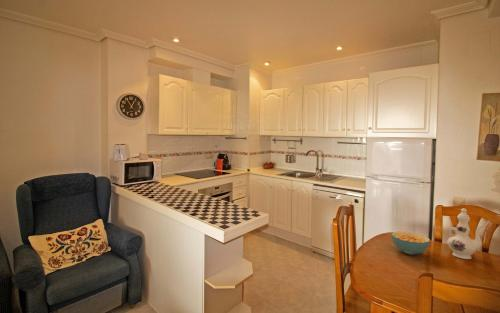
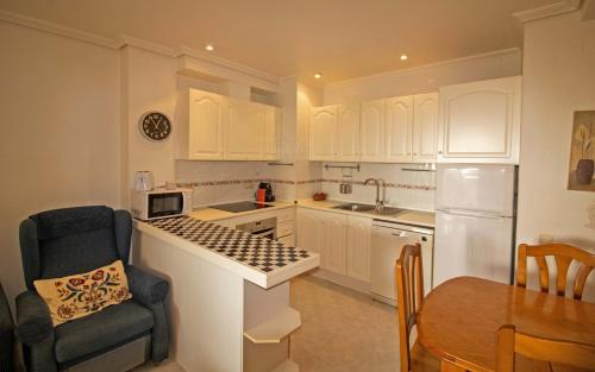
- chinaware (466, 233)
- cereal bowl (409, 244)
